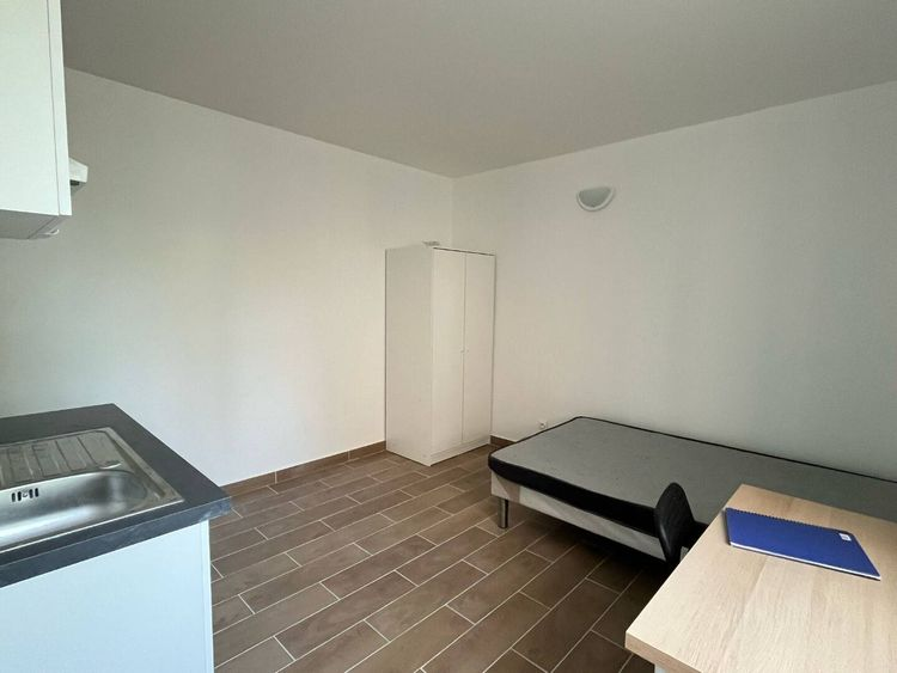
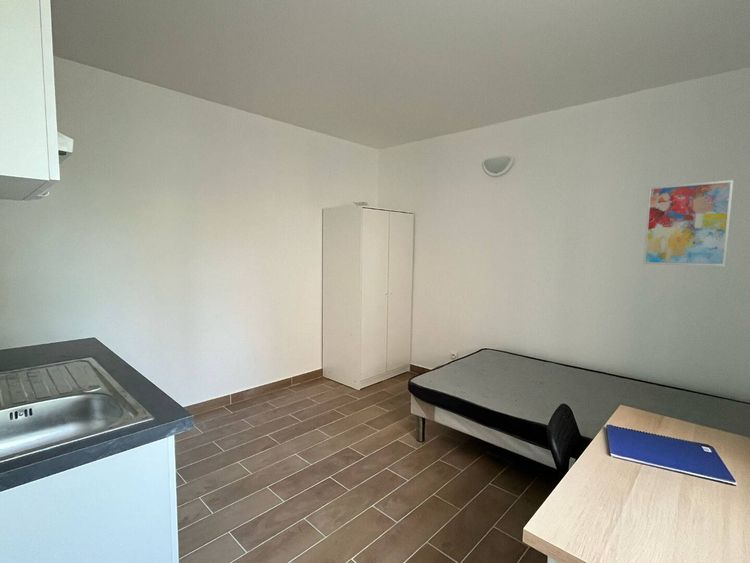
+ wall art (685, 225)
